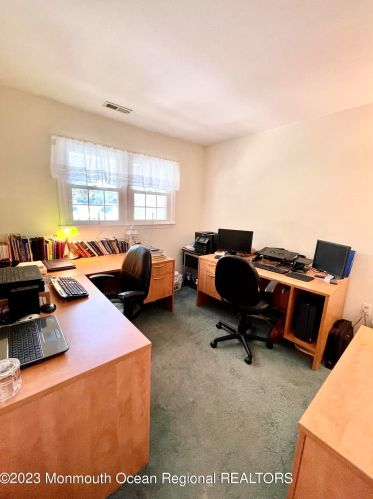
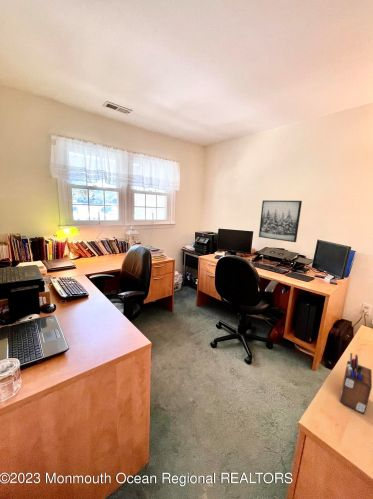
+ wall art (278, 220)
+ desk organizer (356, 380)
